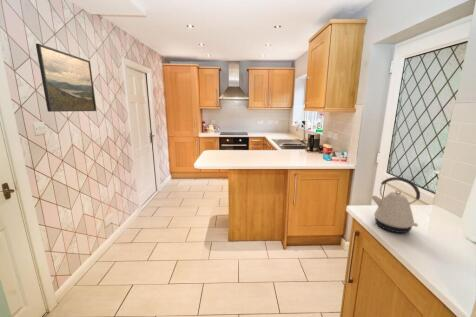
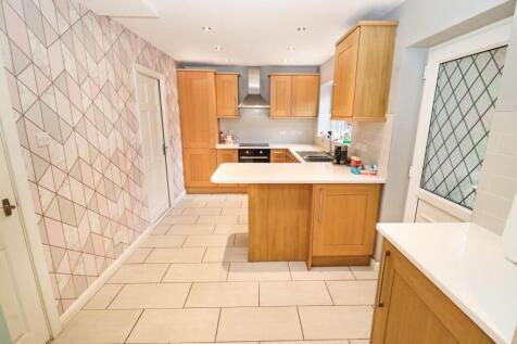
- kettle (394, 202)
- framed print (71, 83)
